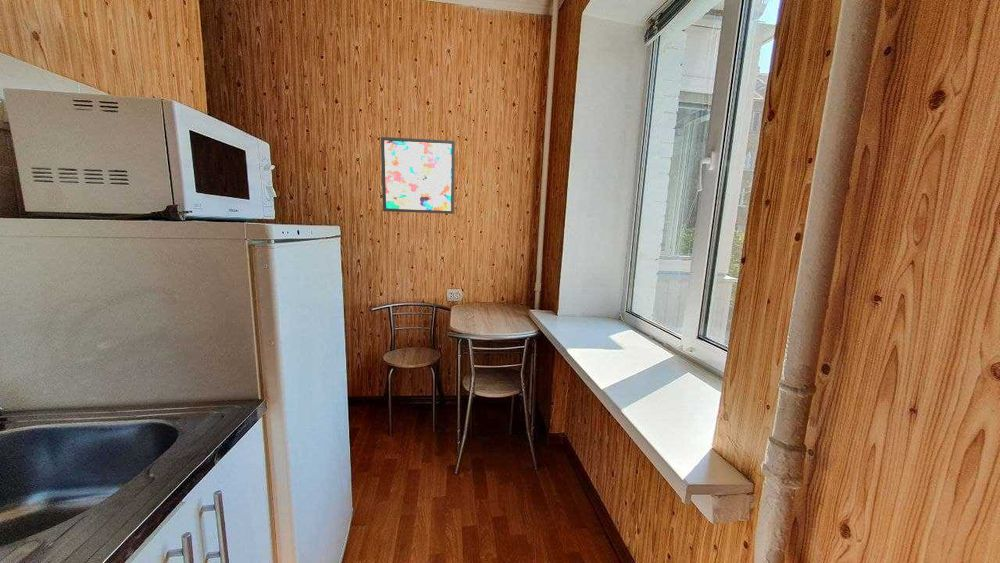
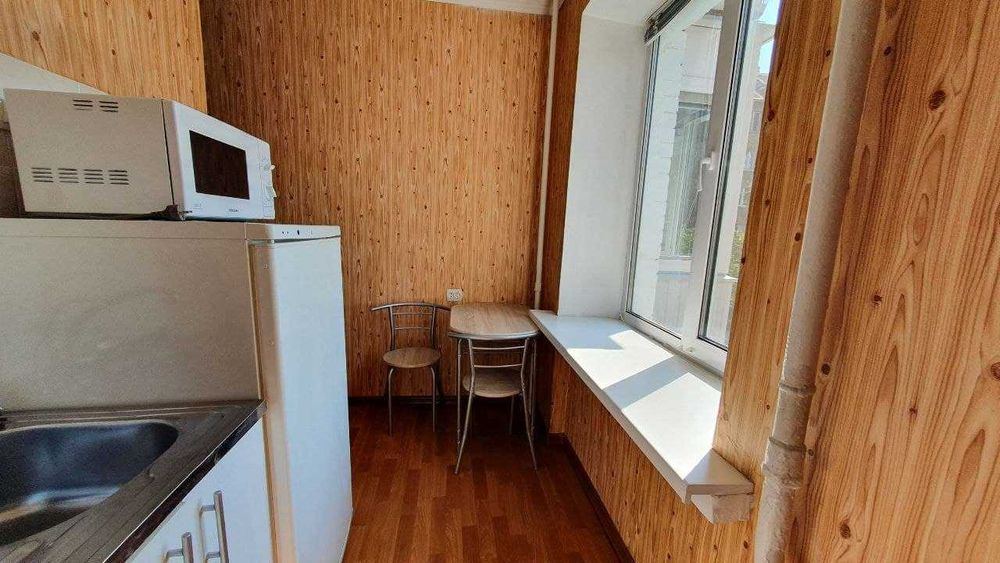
- wall art (418, 176)
